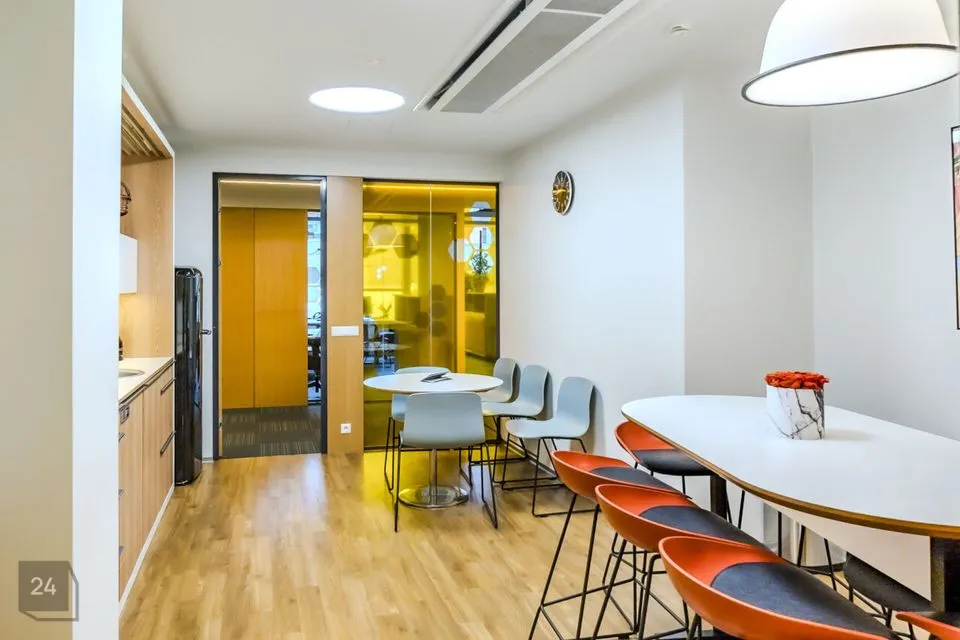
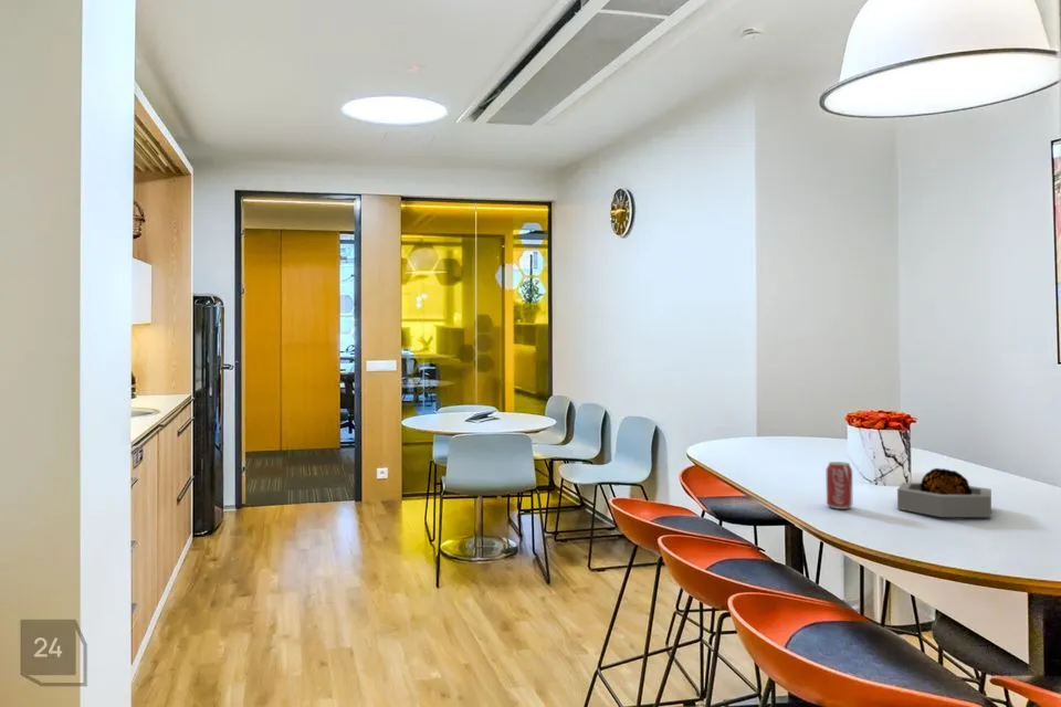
+ decorative bowl (944, 487)
+ beverage can (839, 485)
